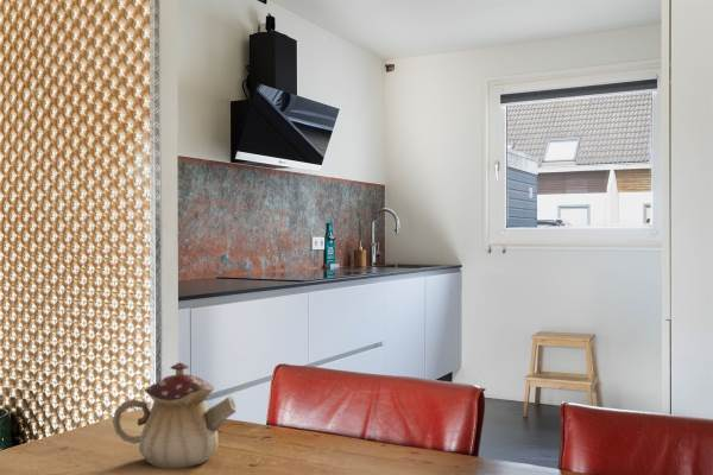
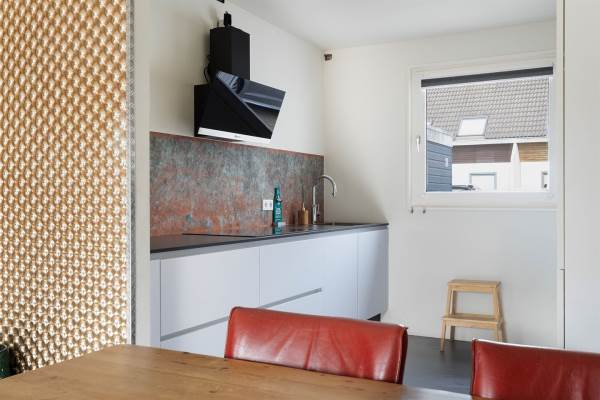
- teapot (173, 410)
